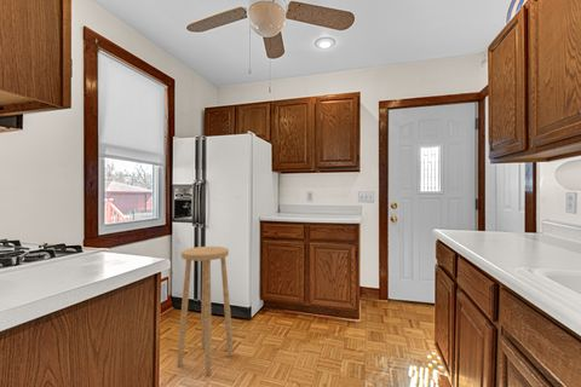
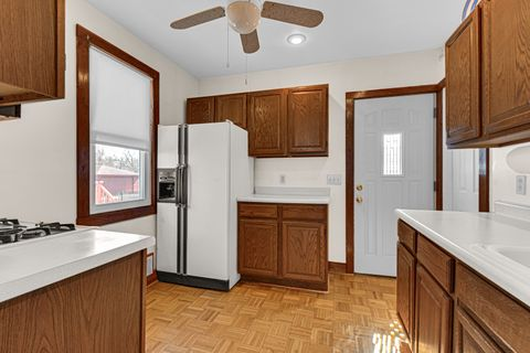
- stool (205, 305)
